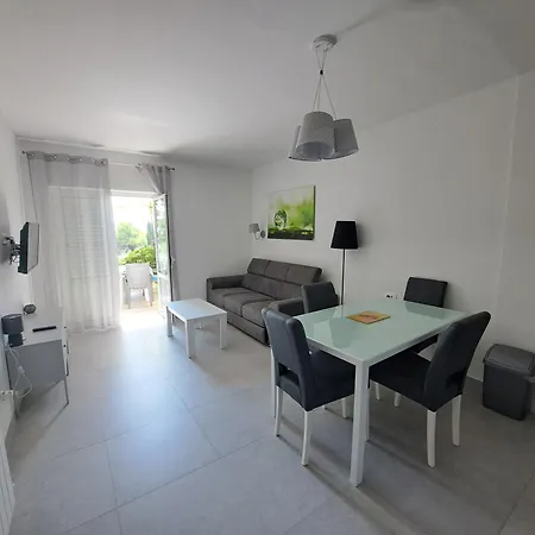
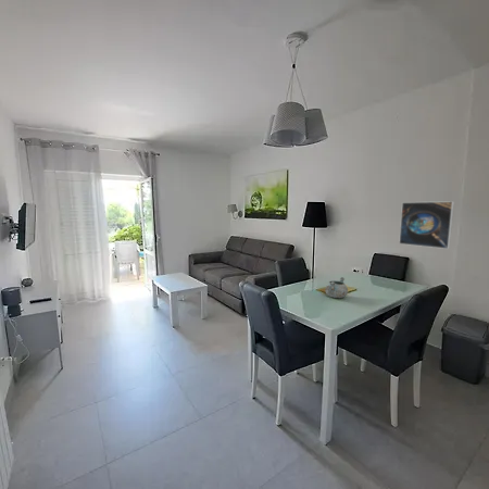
+ decorative bowl (336, 287)
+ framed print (424, 224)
